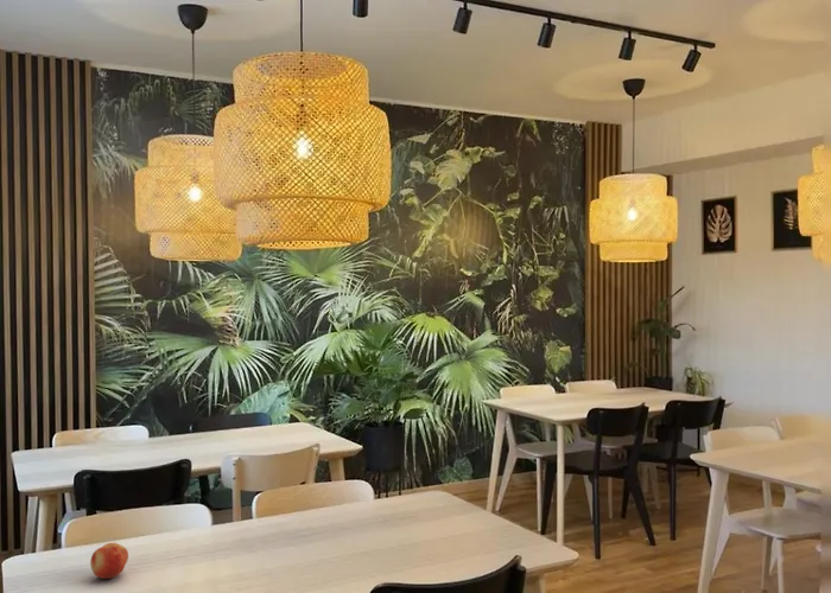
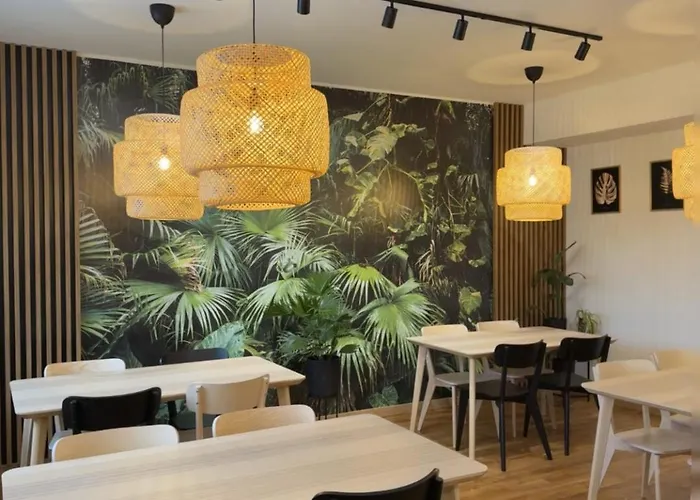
- fruit (109, 560)
